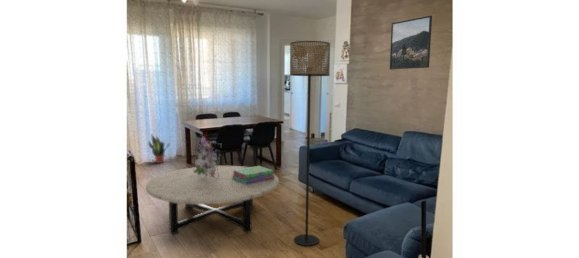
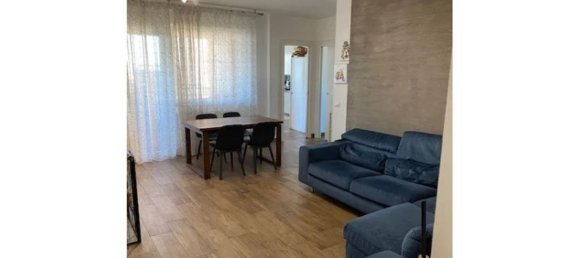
- floor lamp (308, 145)
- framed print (409, 44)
- potted plant (160, 148)
- coffee table (215, 199)
- stack of books (253, 174)
- bouquet (201, 153)
